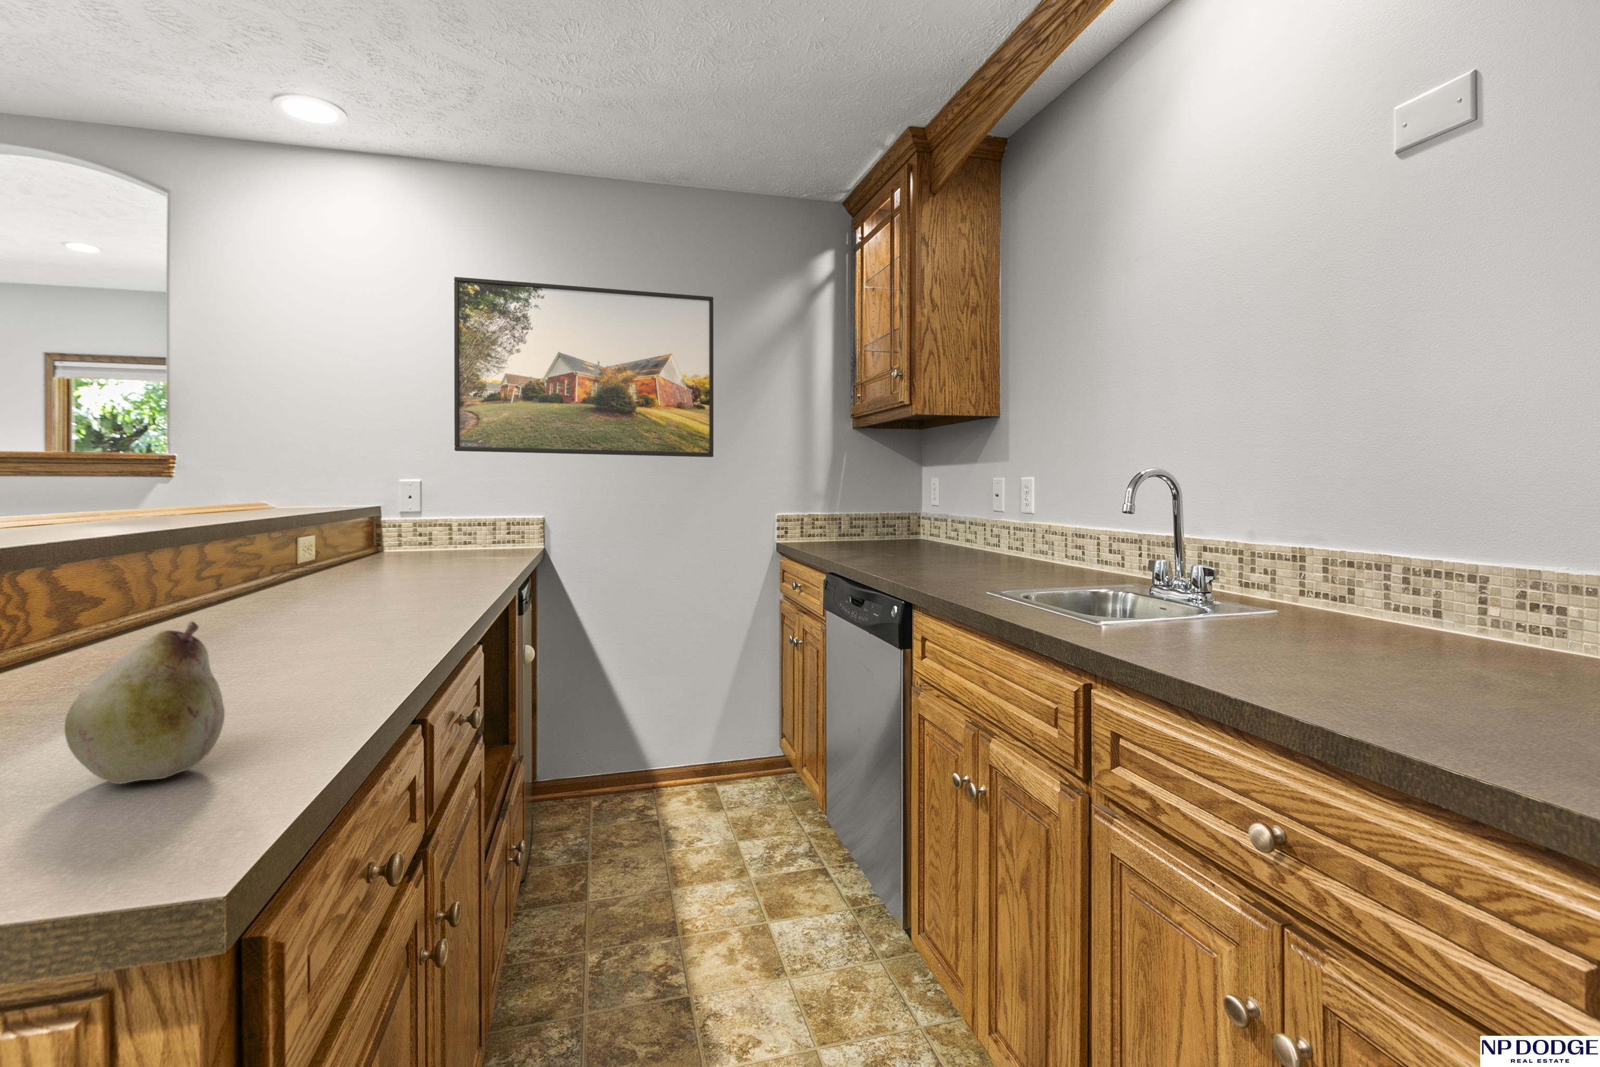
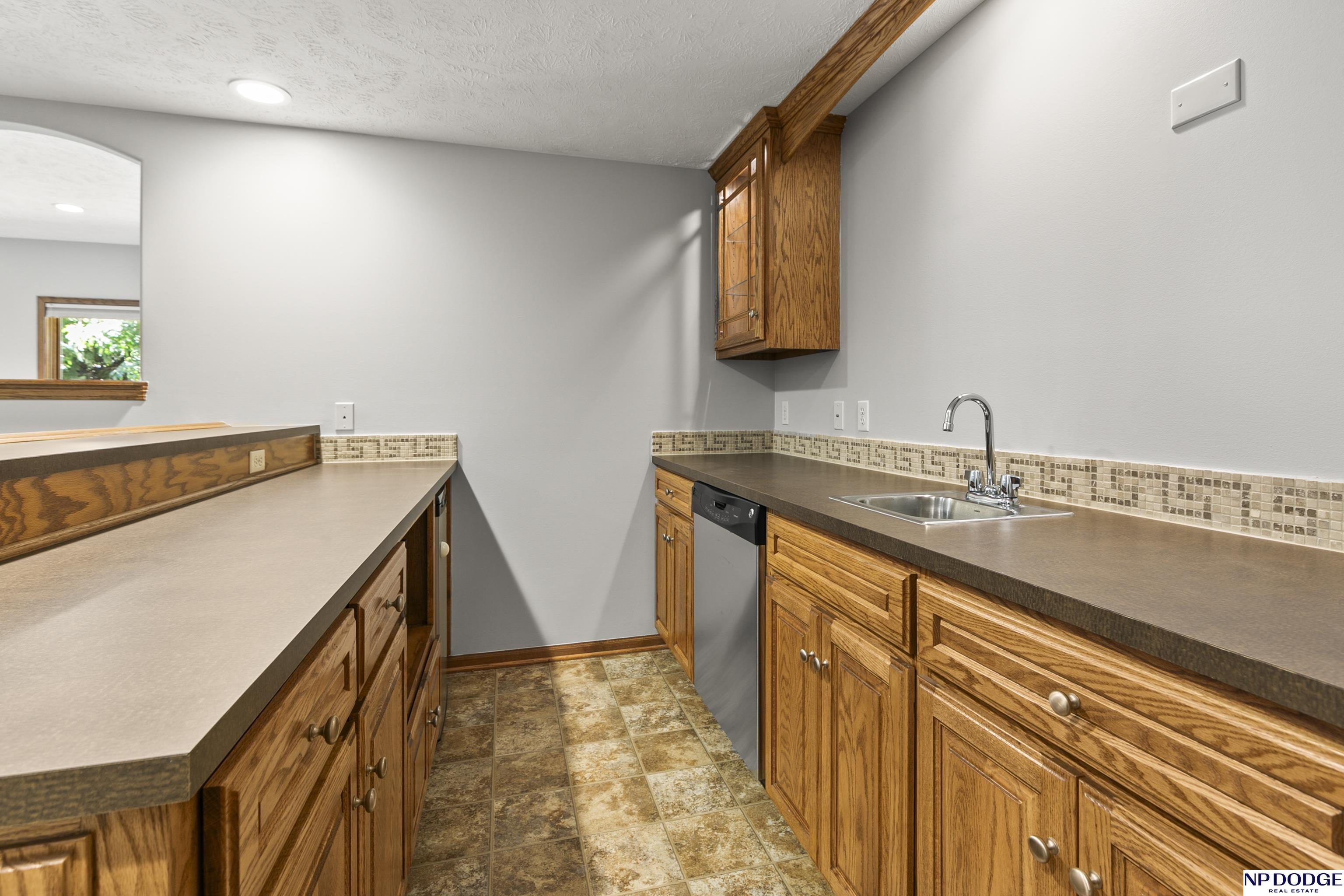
- fruit (146, 700)
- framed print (589, 372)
